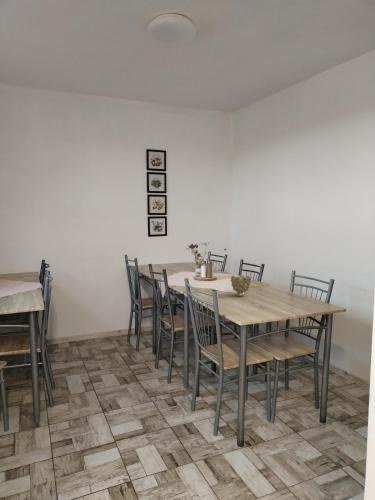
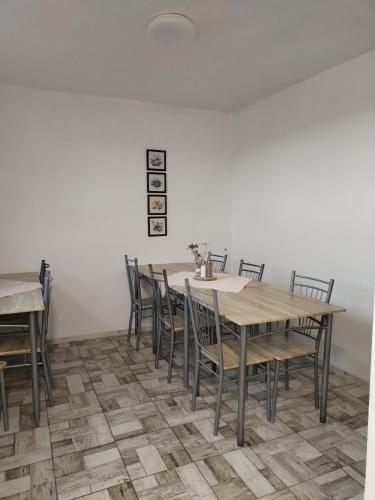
- decorative bowl (240, 286)
